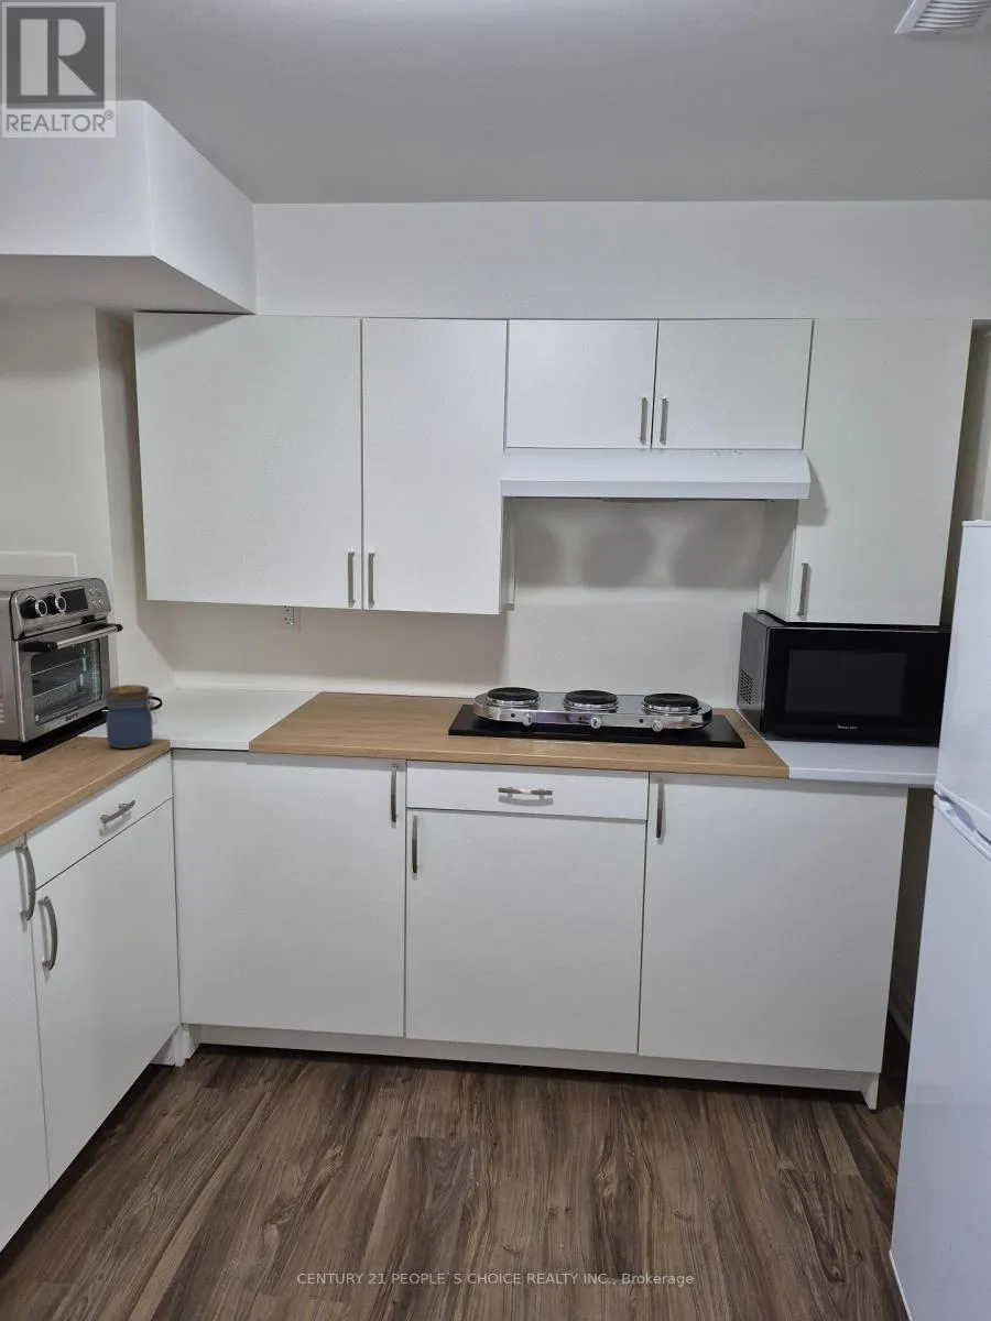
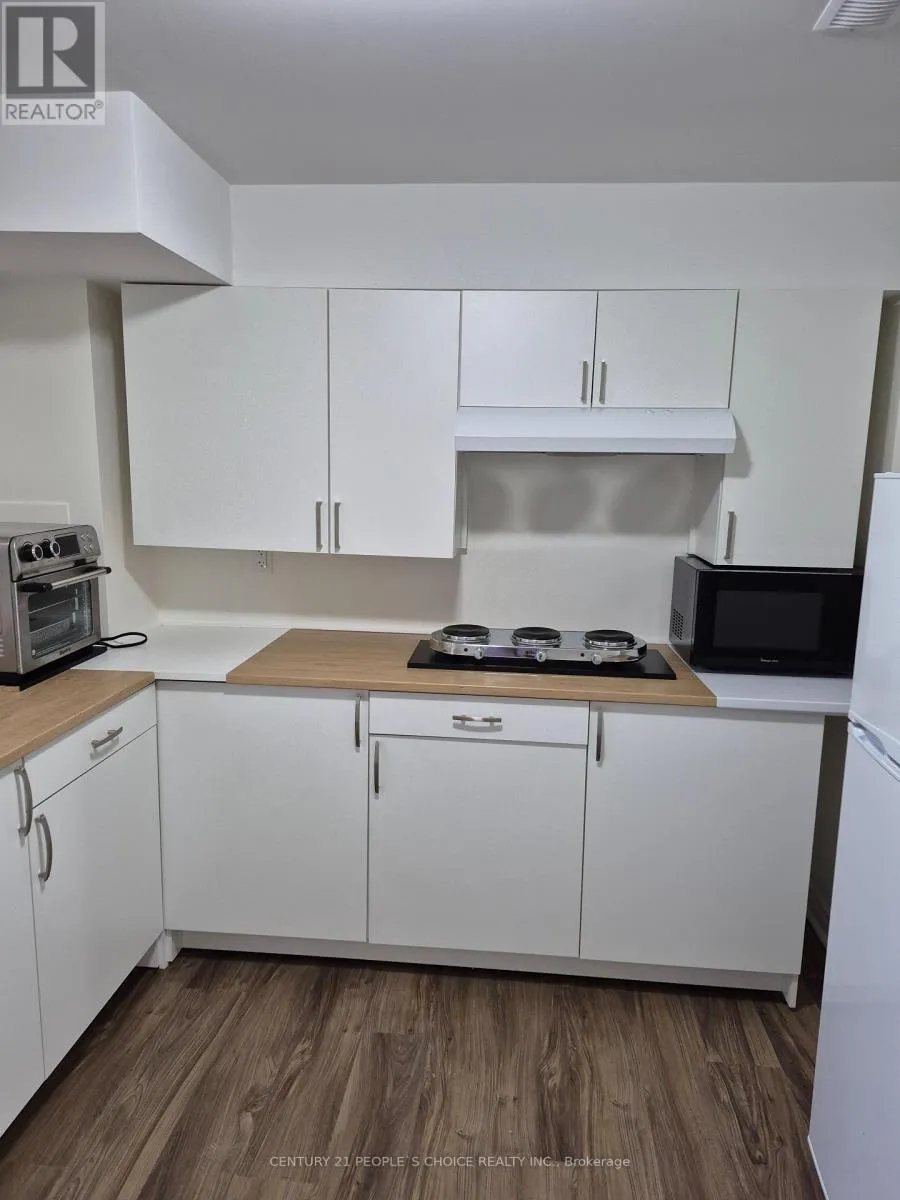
- jar (131, 714)
